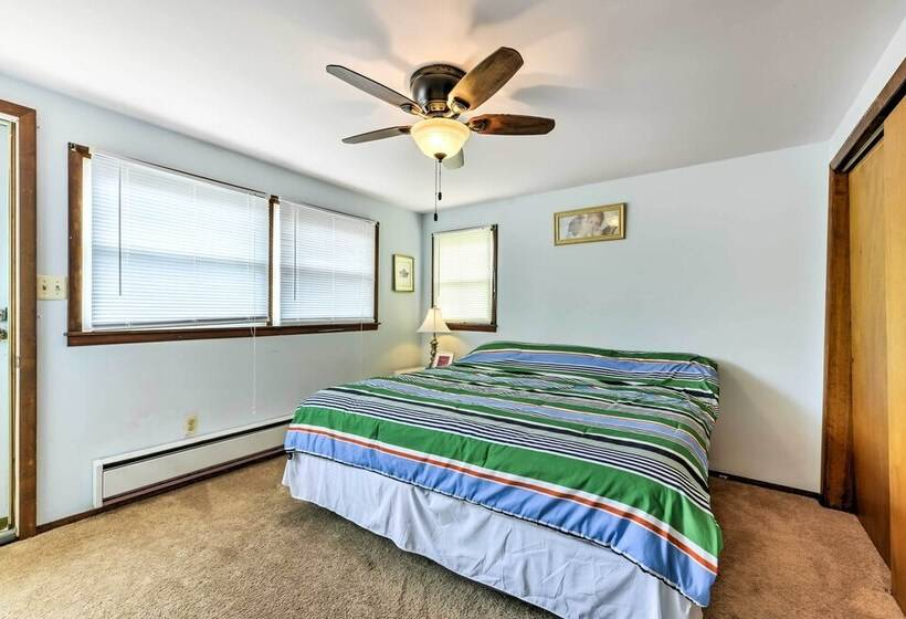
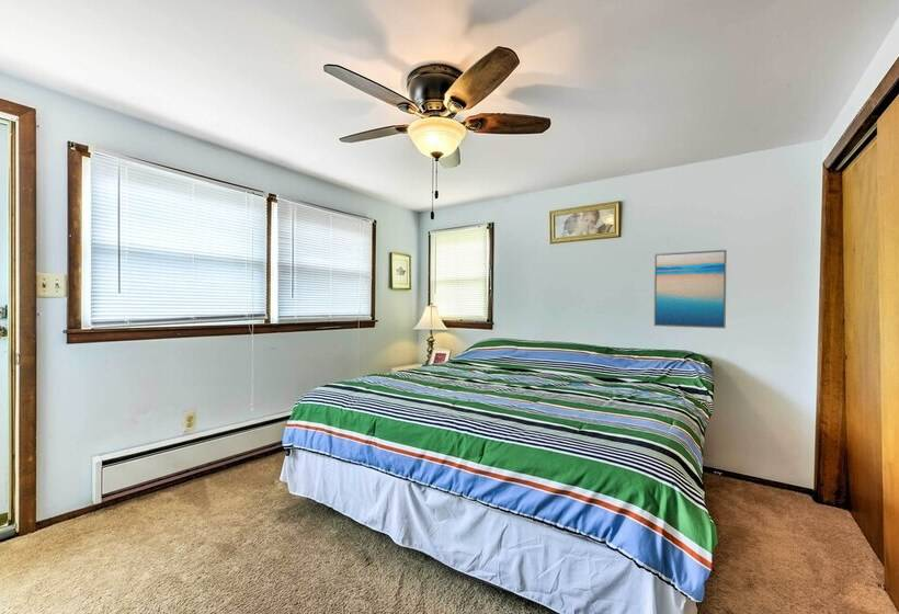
+ wall art (689, 289)
